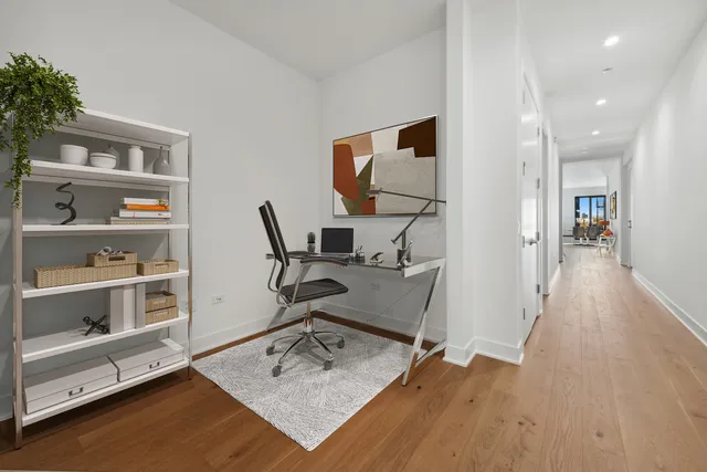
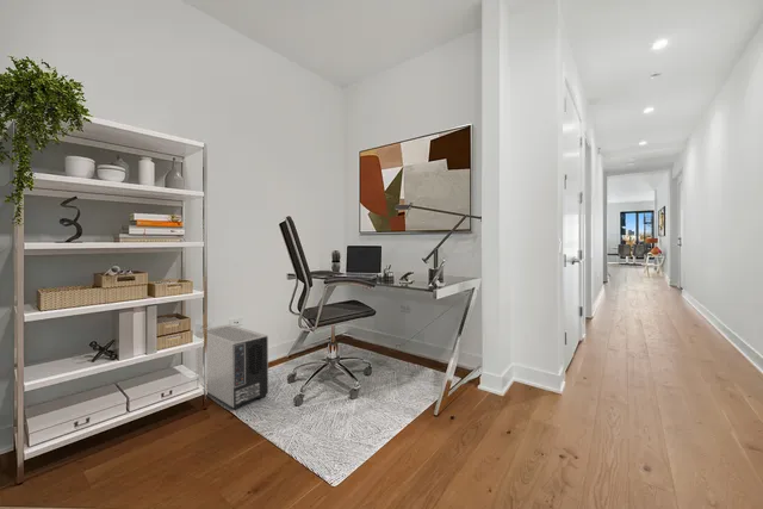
+ air purifier (230, 362)
